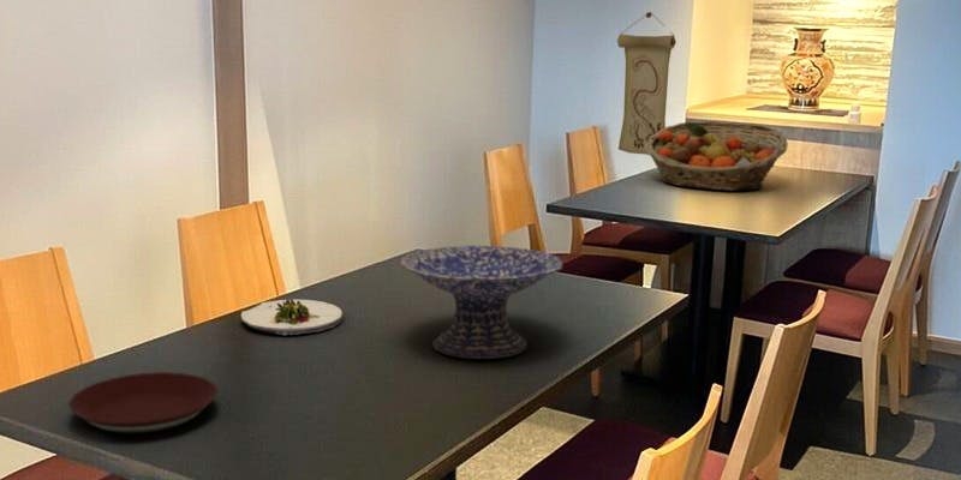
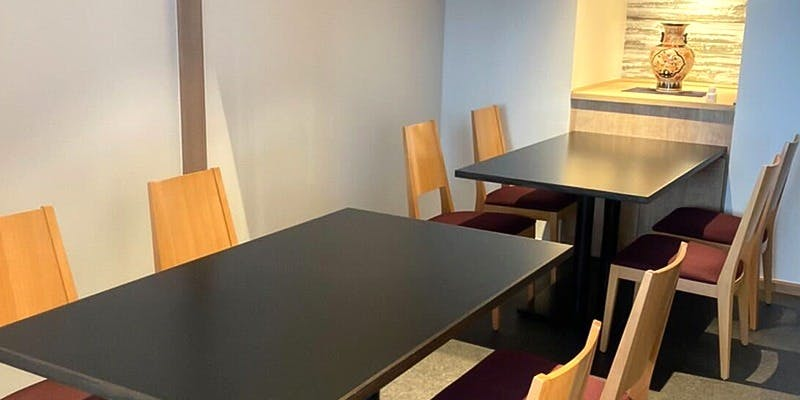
- plate (145, 404)
- fruit basket (715, 155)
- wall scroll (644, 84)
- salad plate (293, 310)
- decorative bowl (480, 301)
